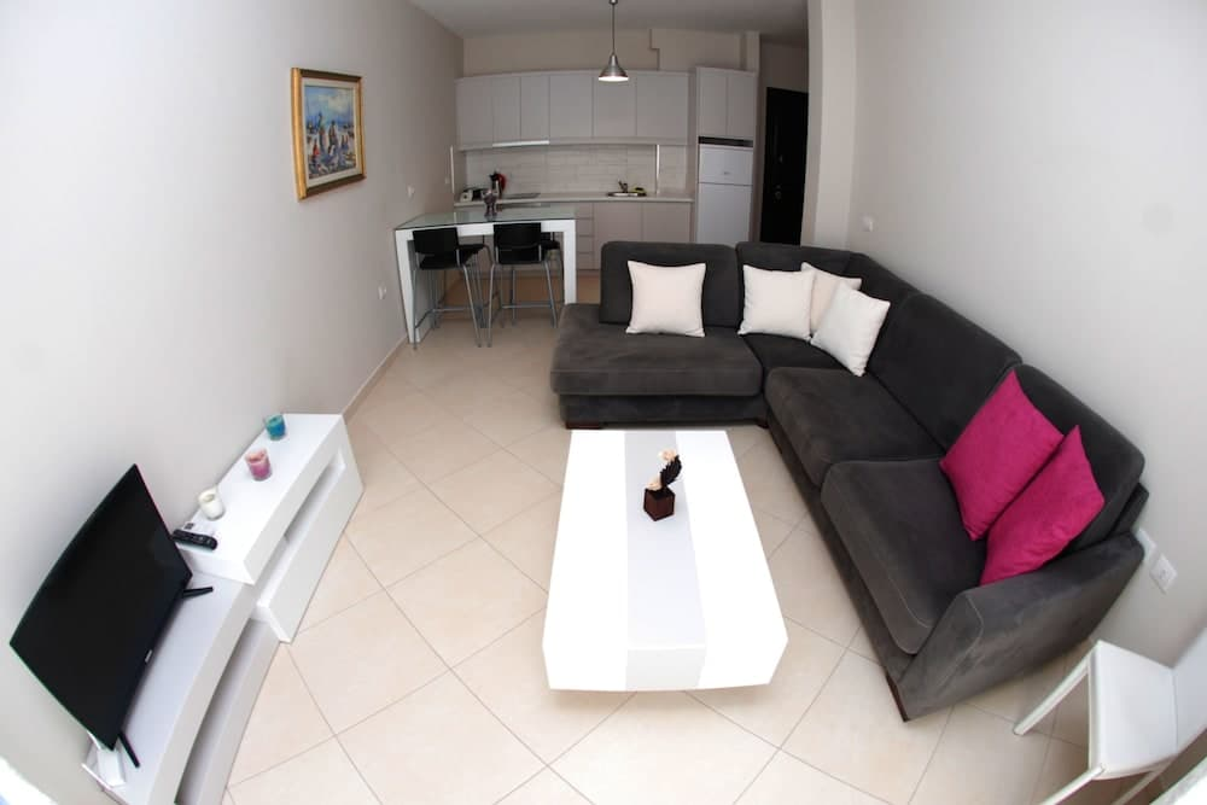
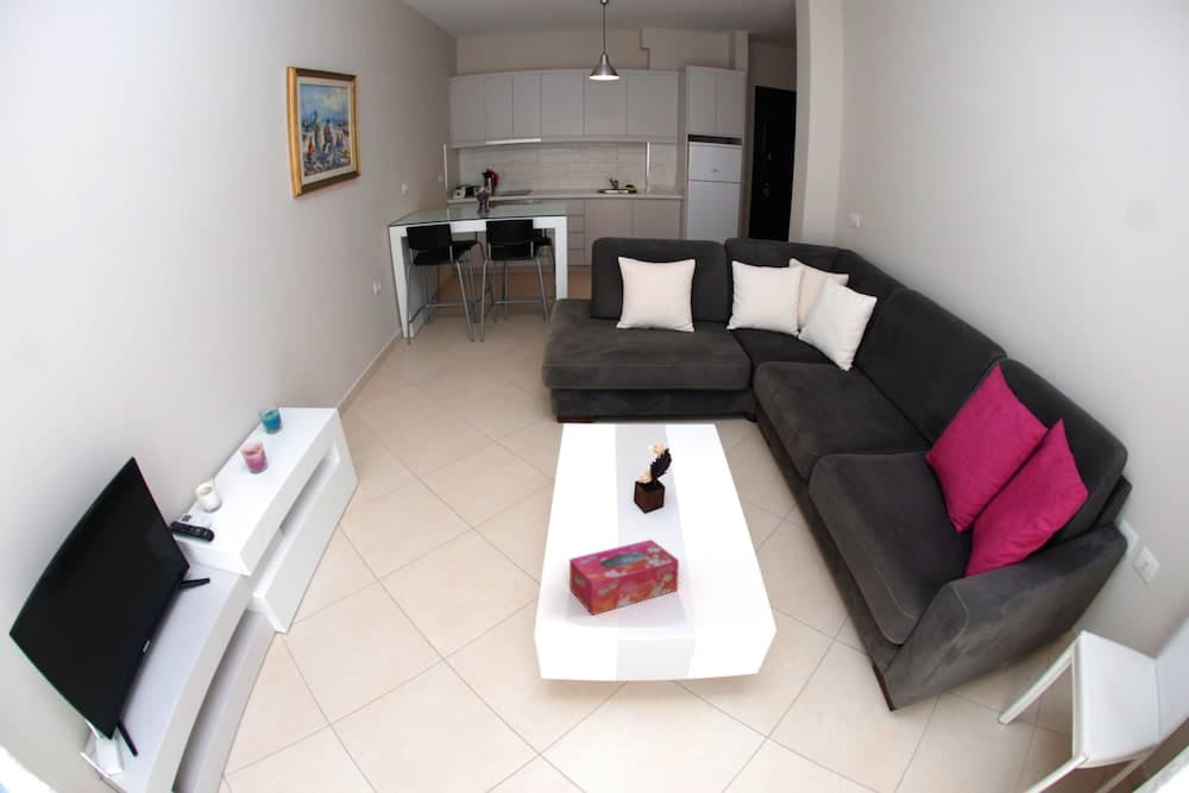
+ tissue box (623, 574)
